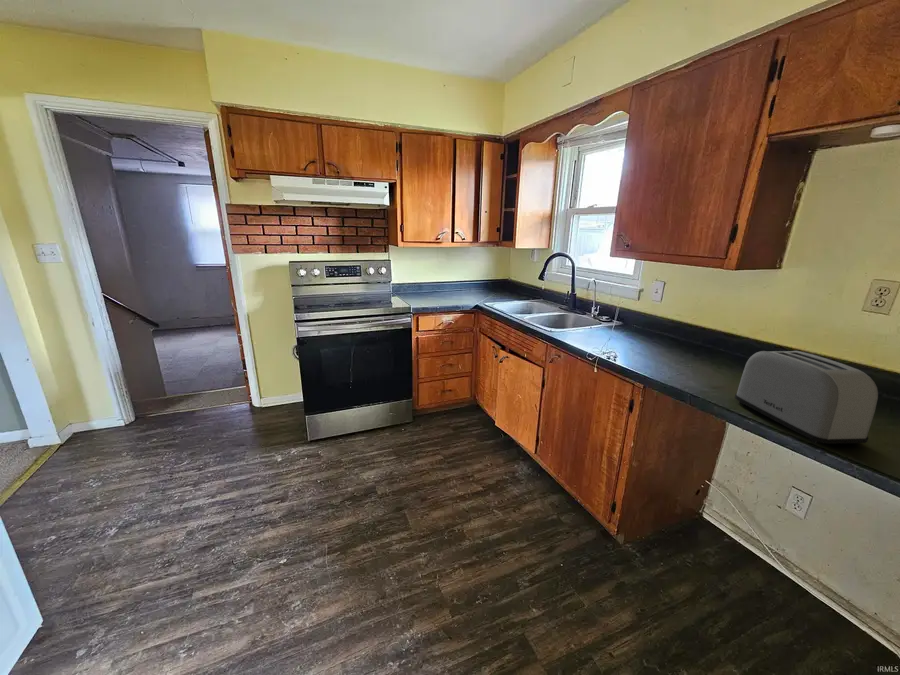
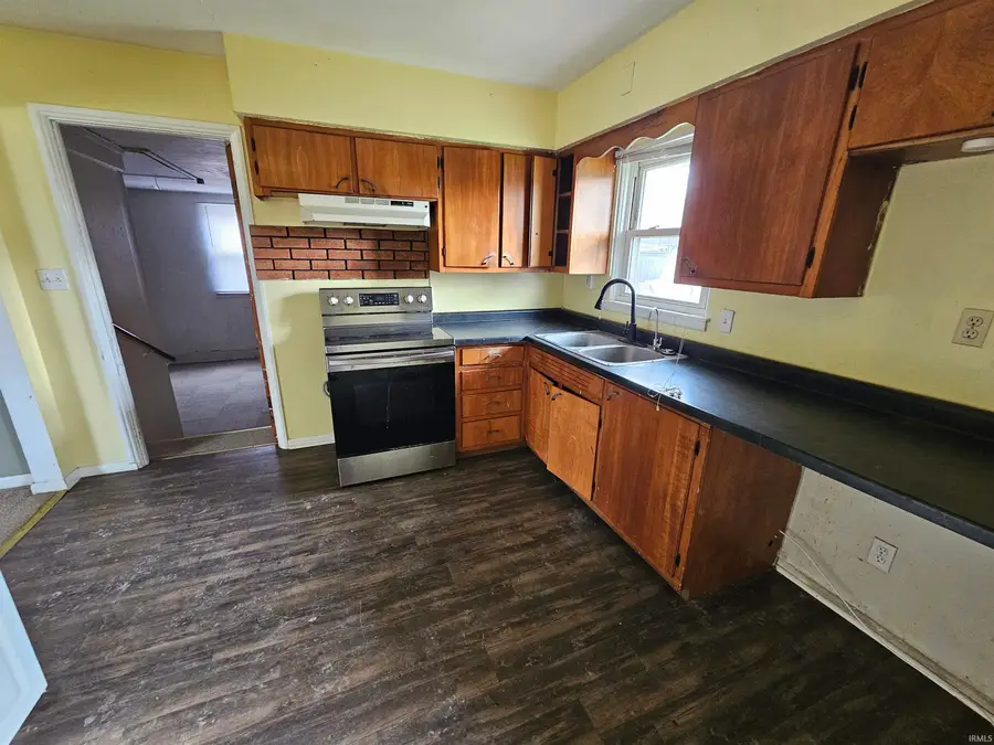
- toaster (798, 389)
